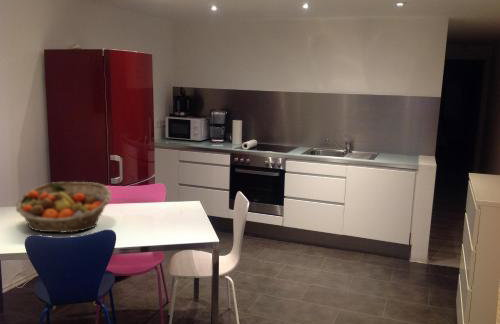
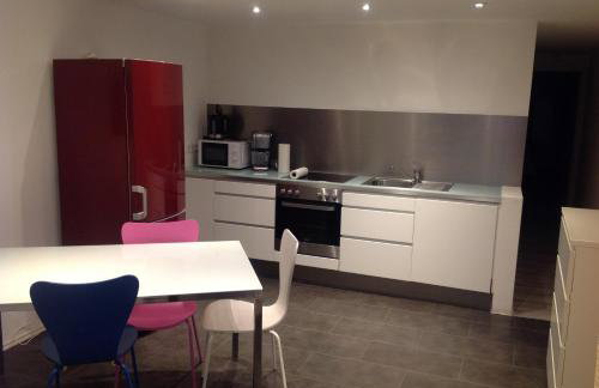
- fruit basket (65, 206)
